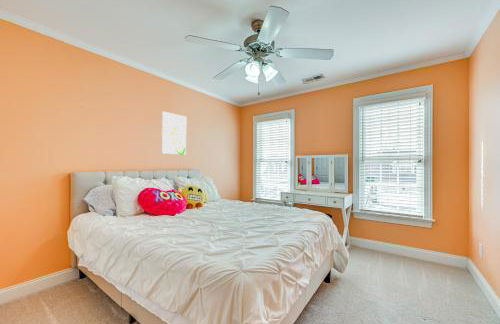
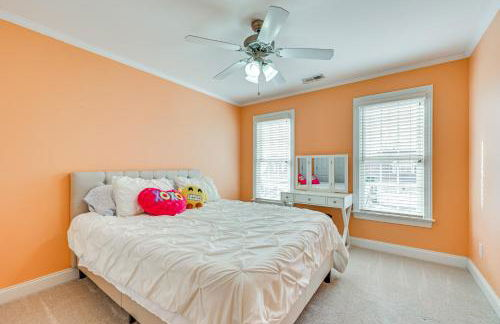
- wall art (174, 134)
